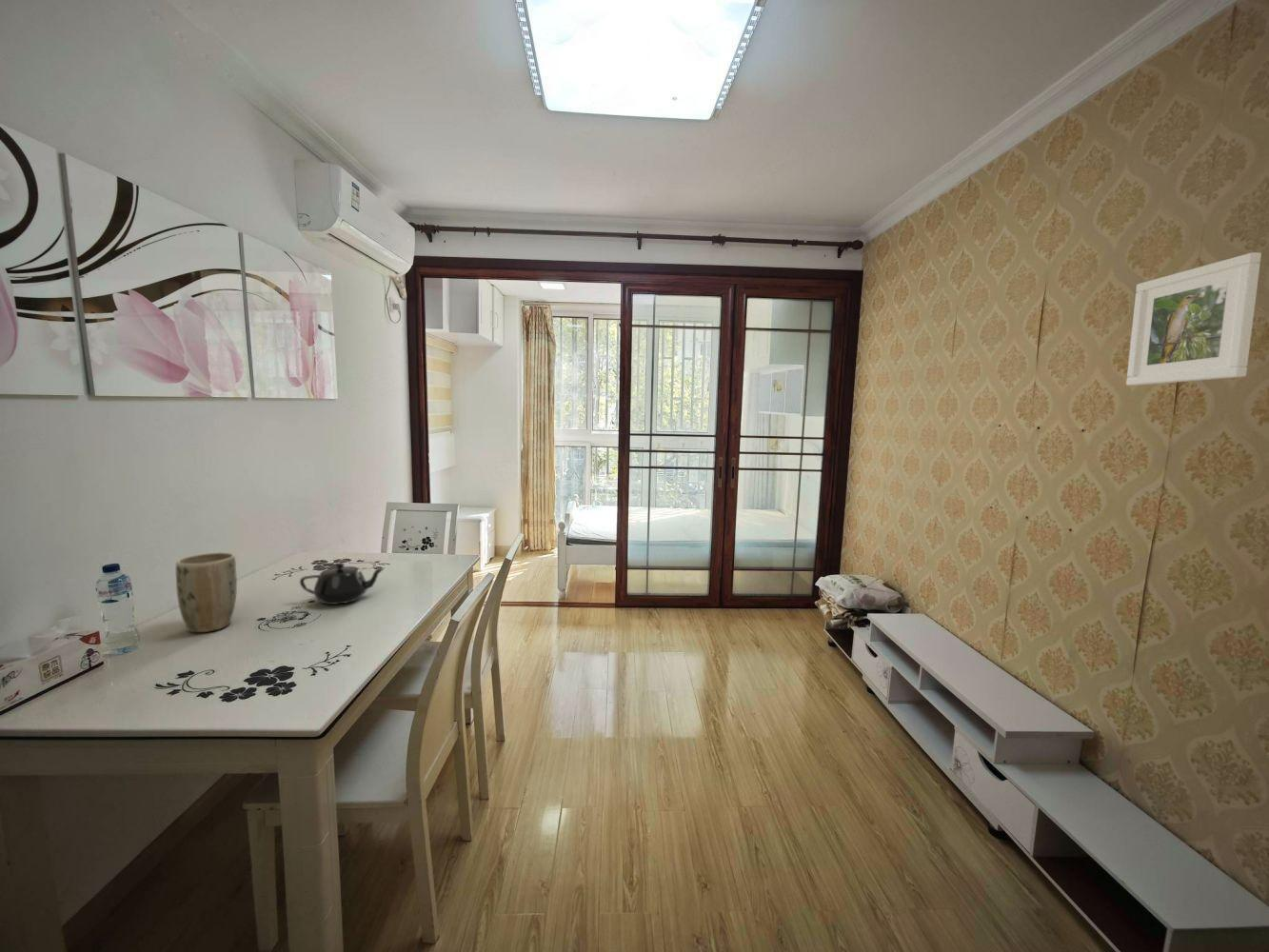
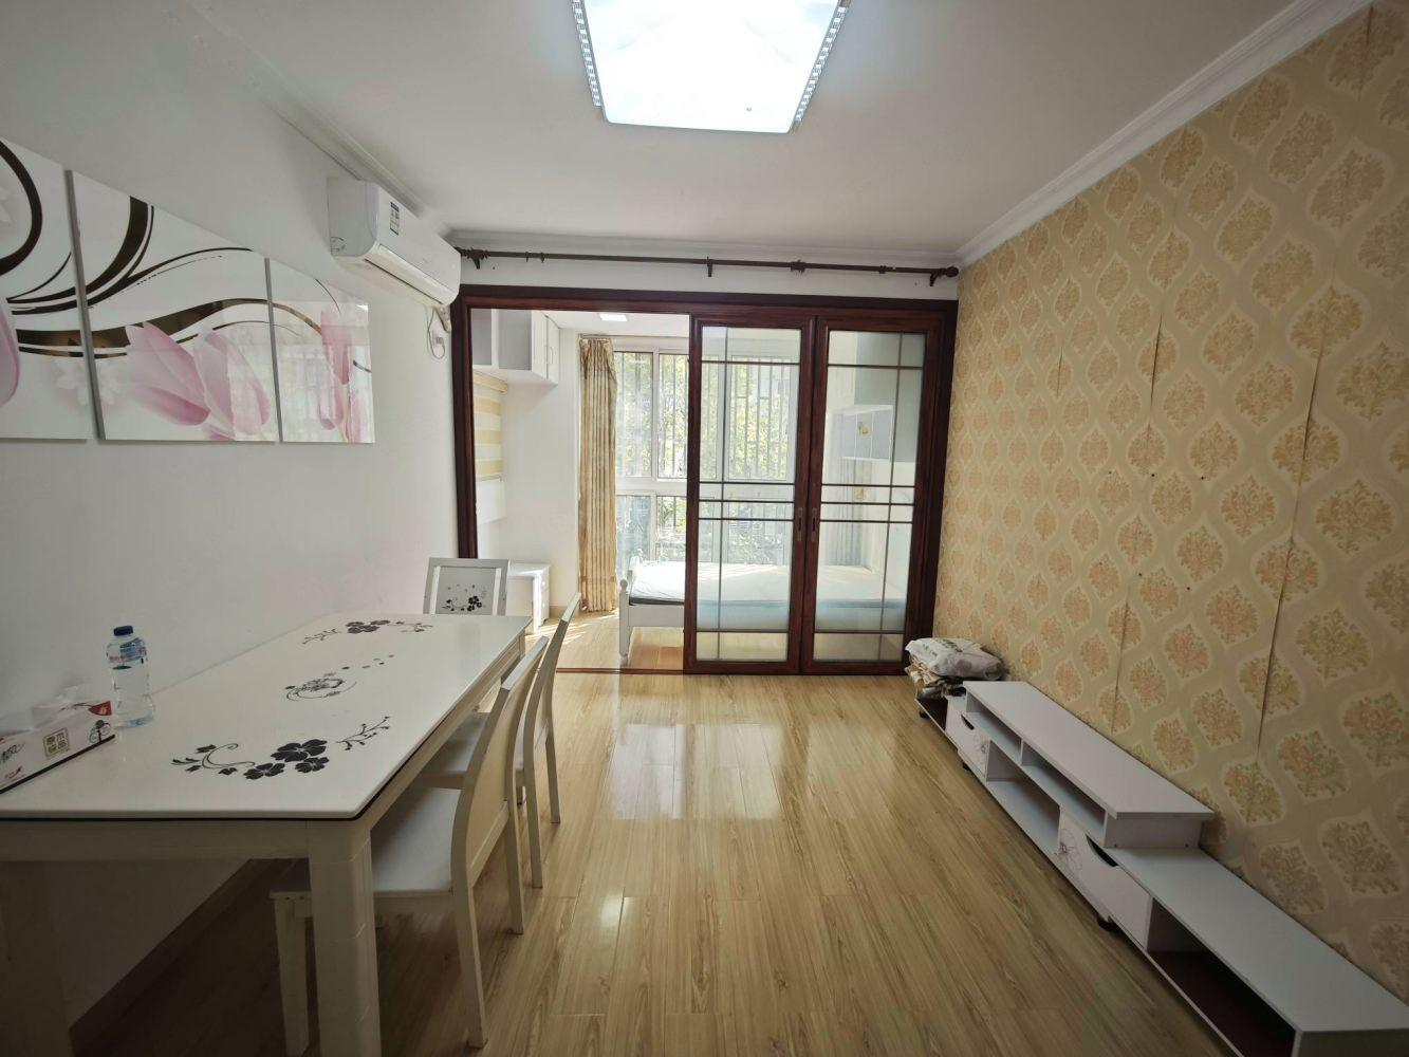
- teapot (343, 581)
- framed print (1186, 326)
- plant pot (208, 592)
